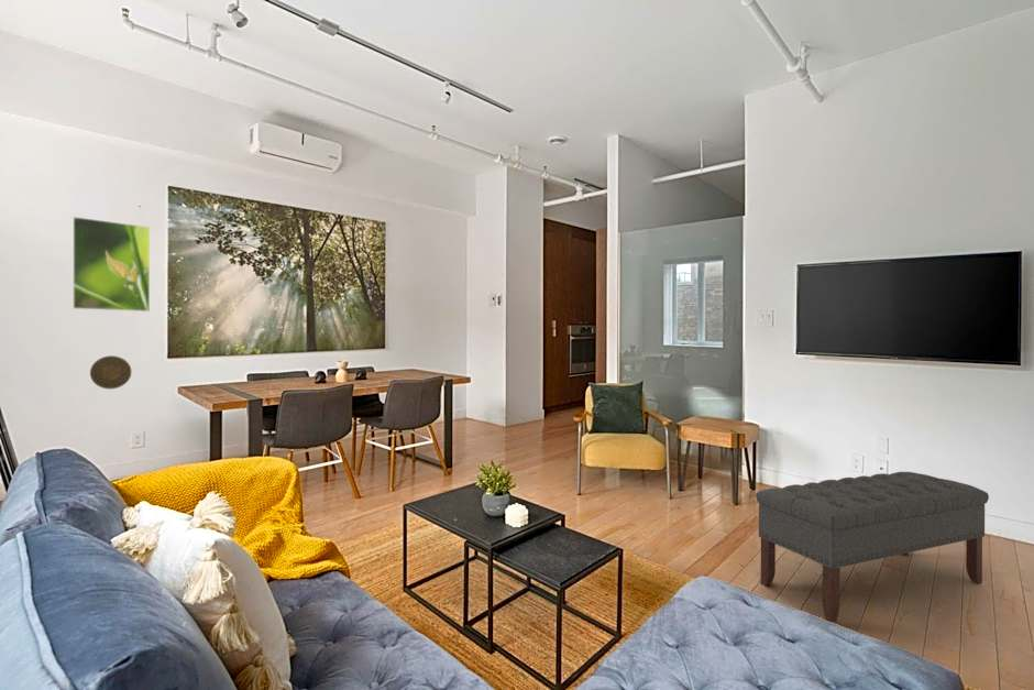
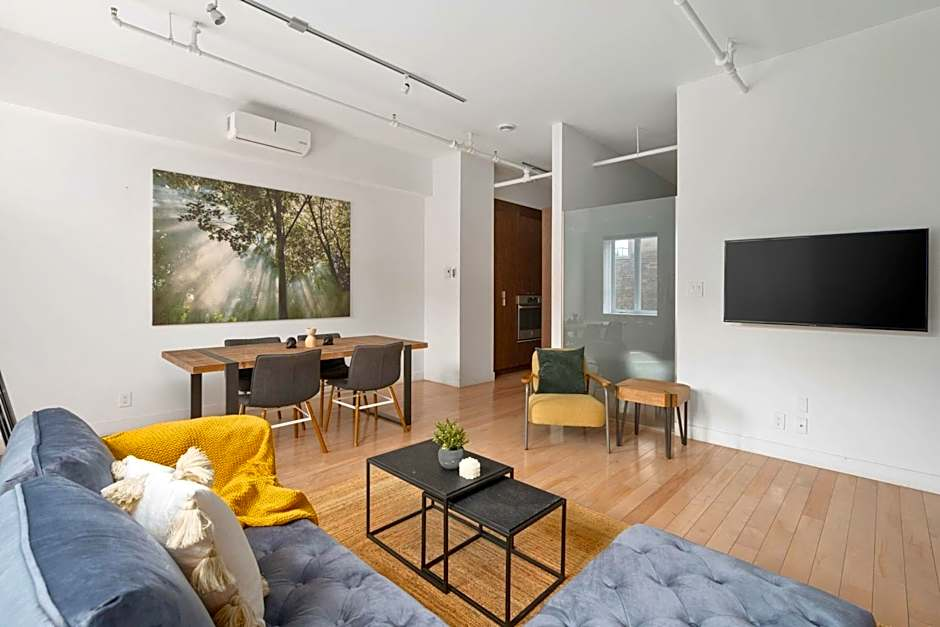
- decorative plate (111, 372)
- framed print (112, 265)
- bench (871, 535)
